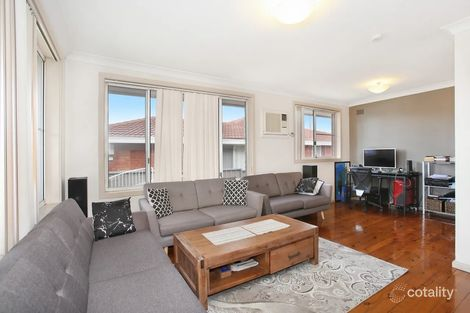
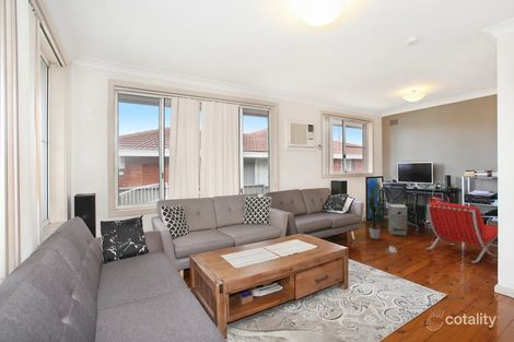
+ lounge chair (462, 227)
+ indoor plant (374, 220)
+ air purifier (397, 219)
